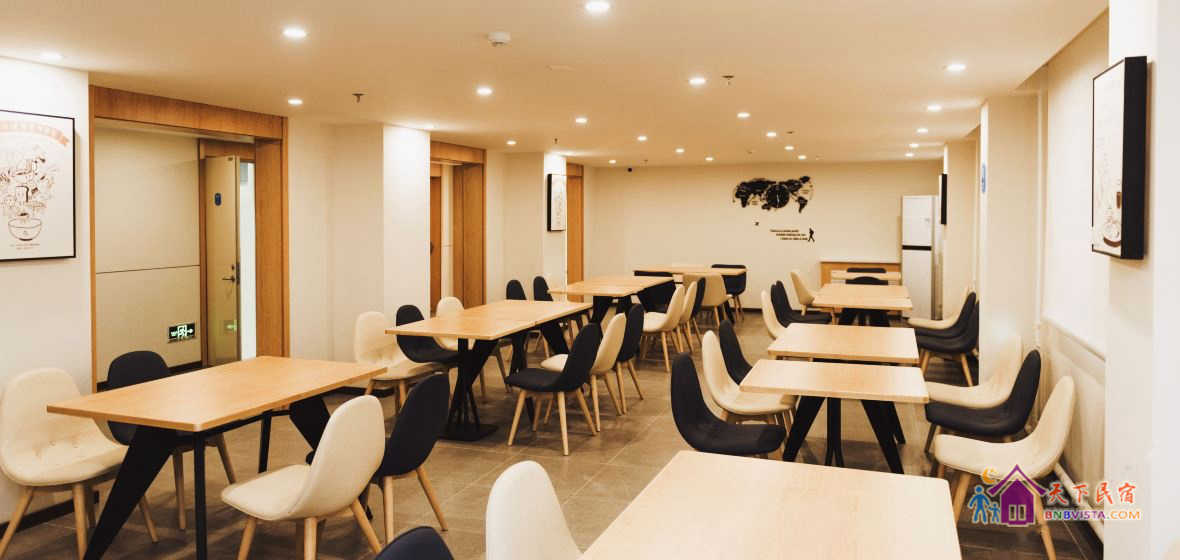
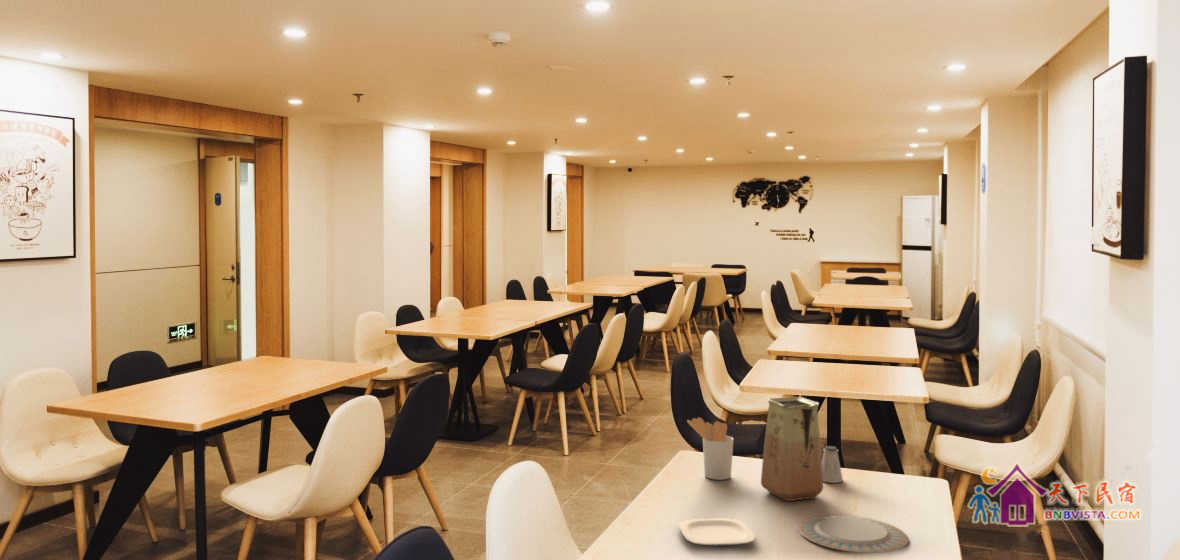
+ chinaware (852, 530)
+ vase (789, 446)
+ plate (716, 533)
+ saltshaker (830, 463)
+ utensil holder (710, 446)
